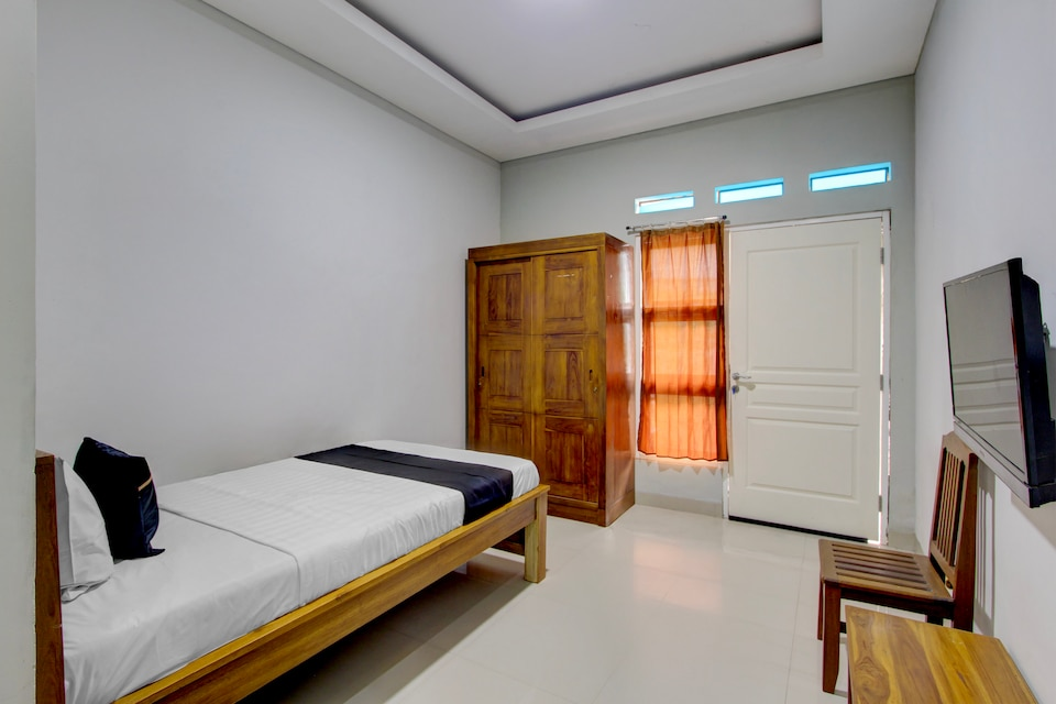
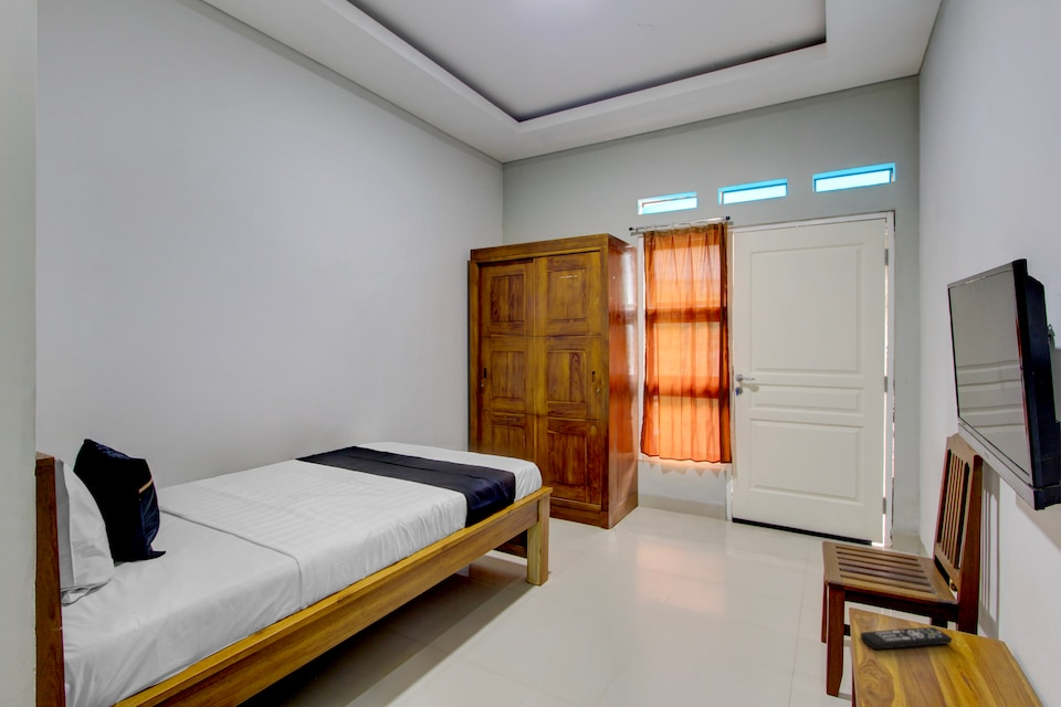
+ remote control (905, 637)
